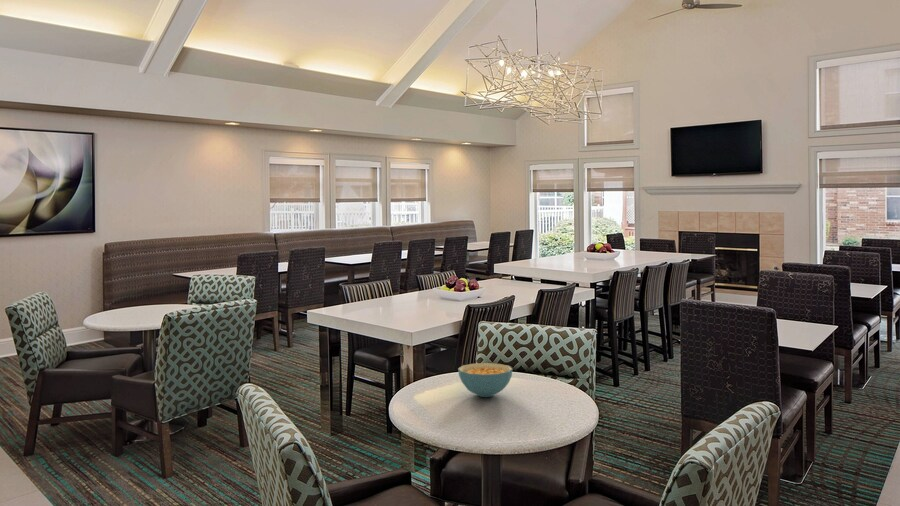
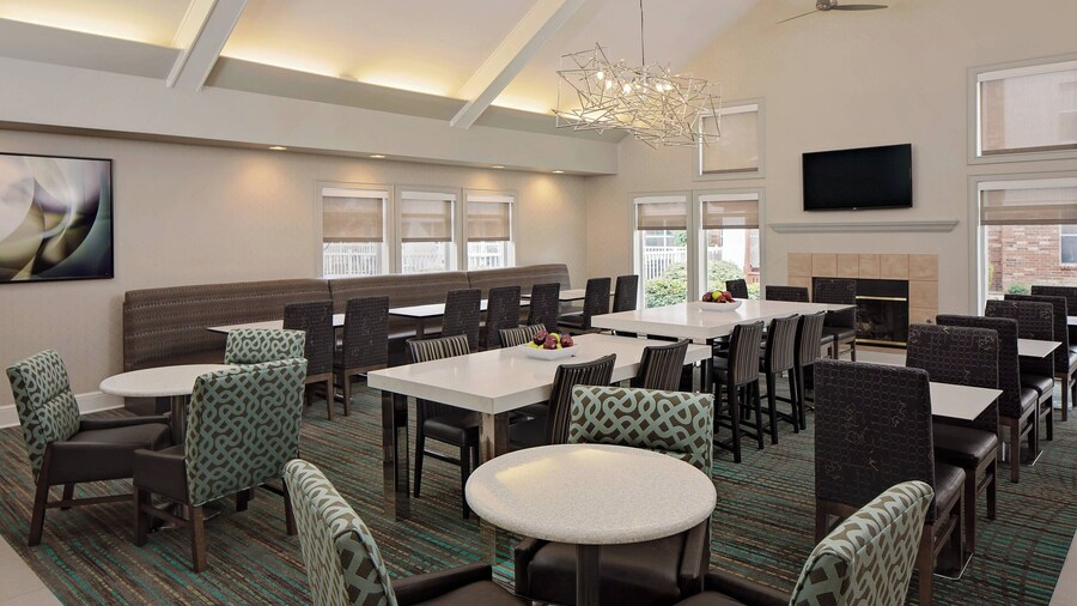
- cereal bowl (485, 381)
